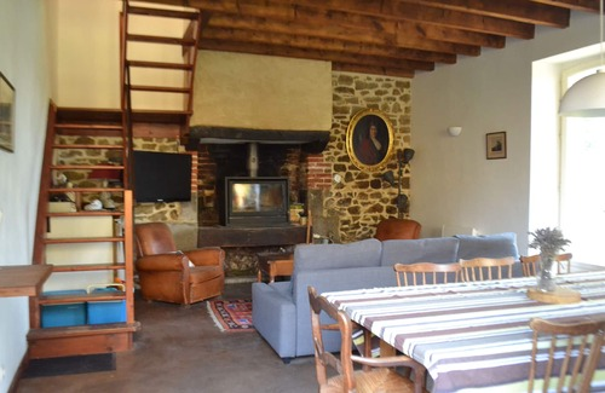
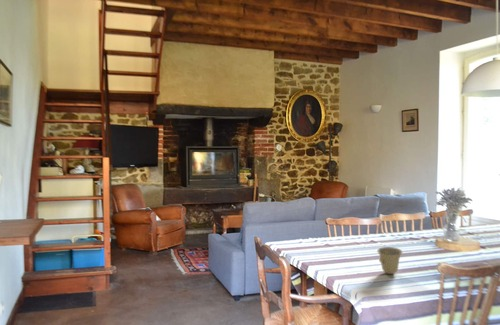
+ cup (389, 261)
